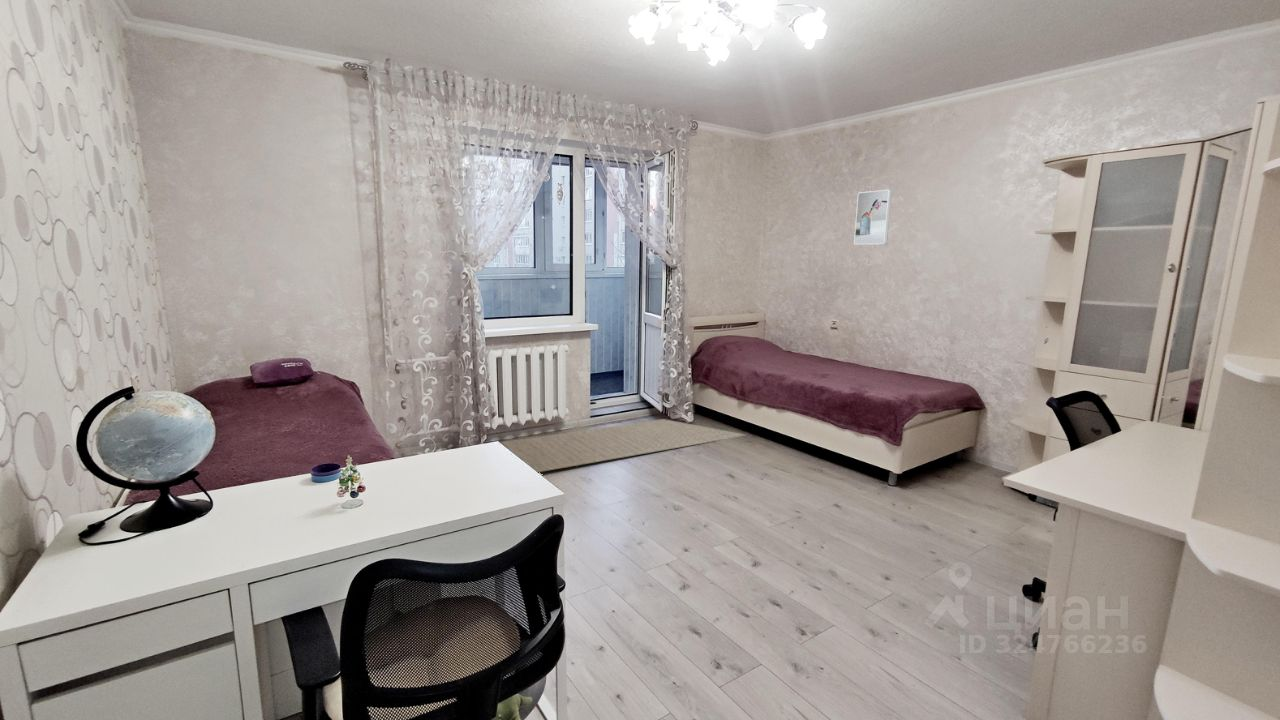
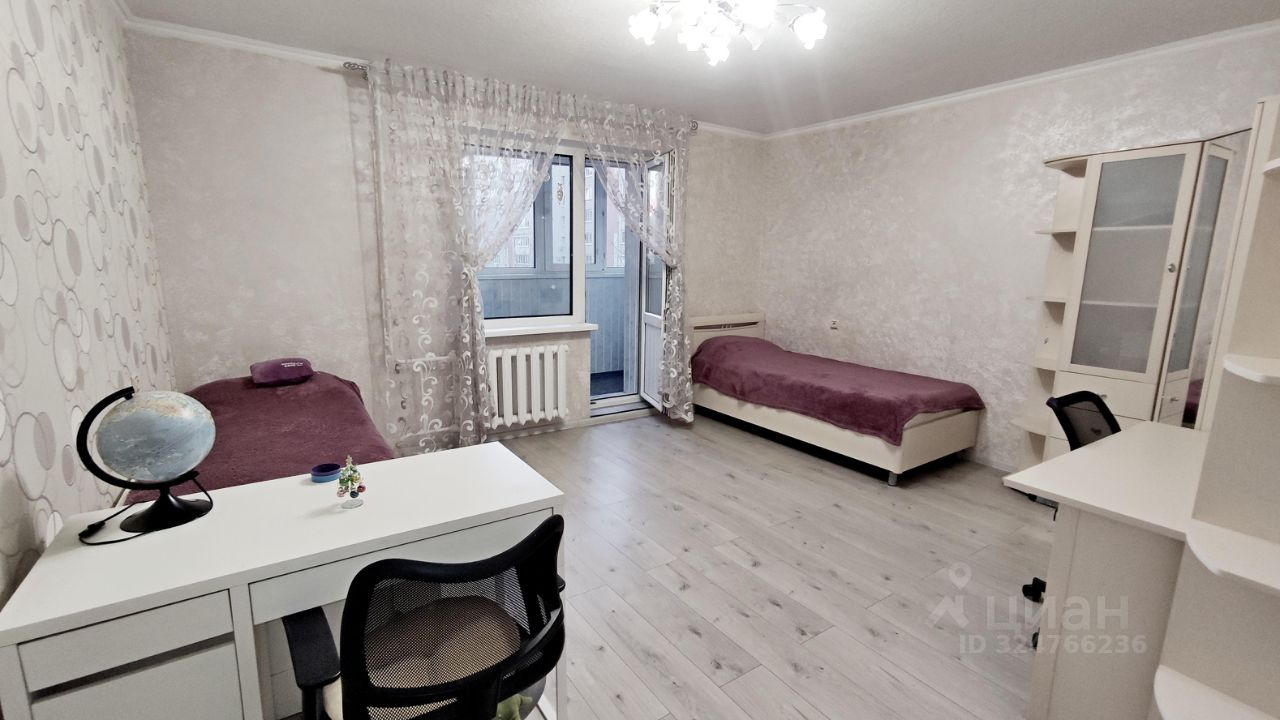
- rug (666, 432)
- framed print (872, 218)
